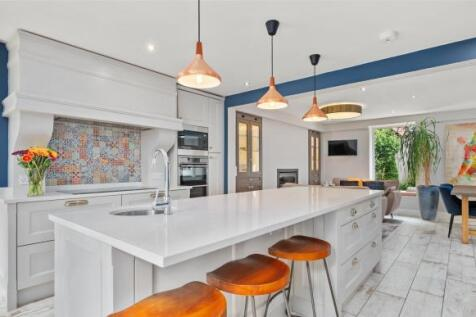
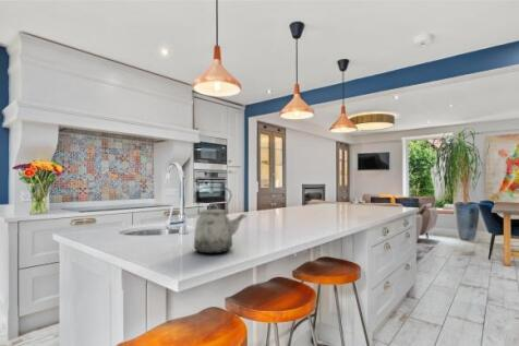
+ kettle (220, 218)
